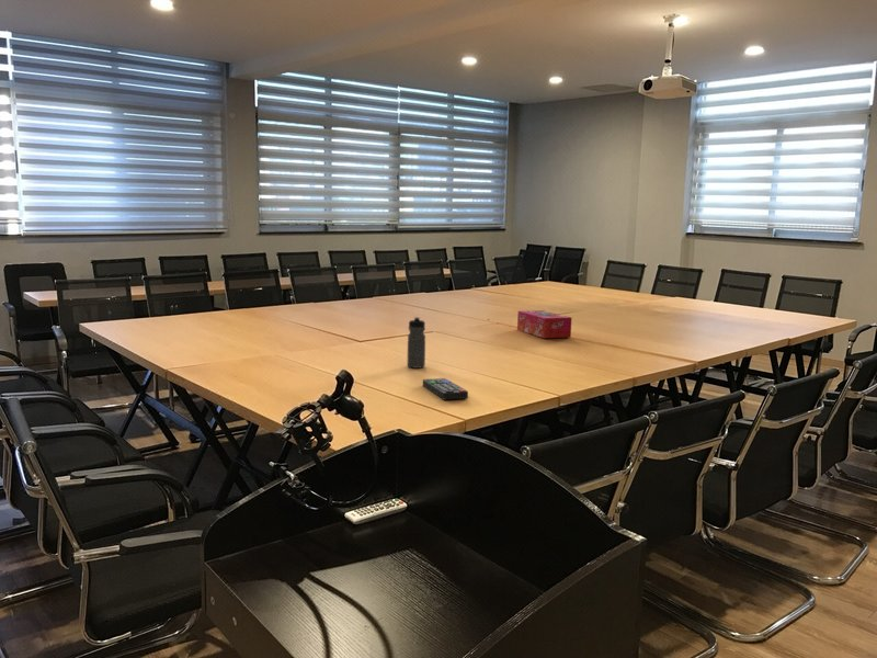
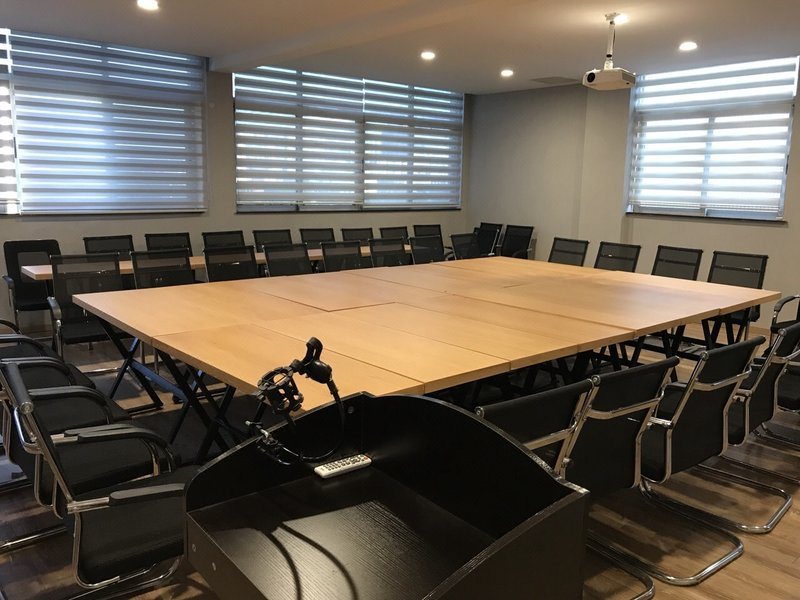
- tissue box (543, 324)
- water bottle (415, 341)
- remote control (444, 387)
